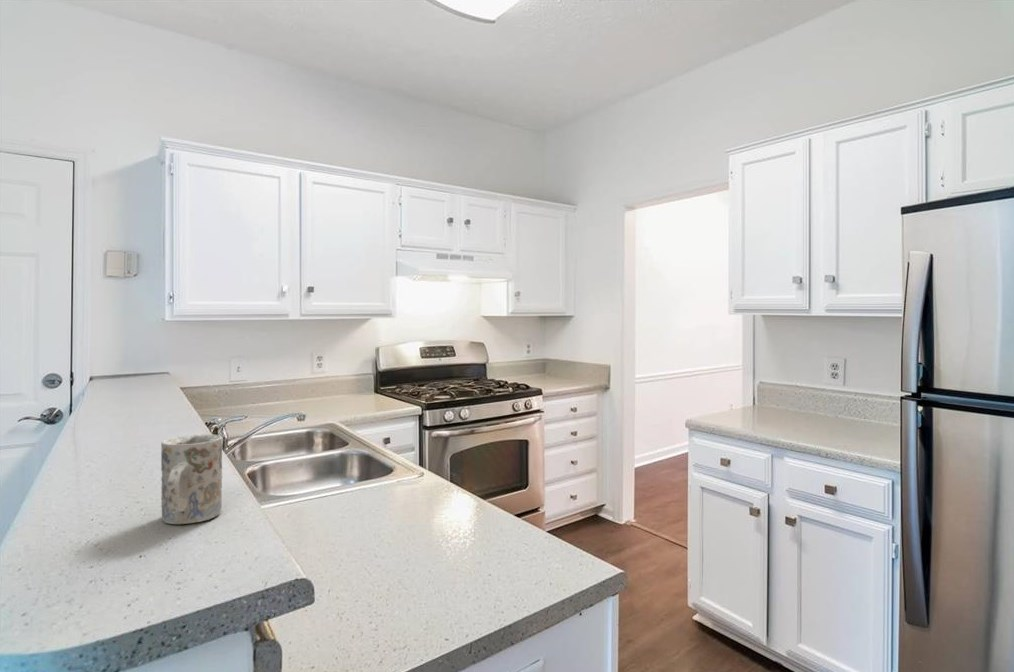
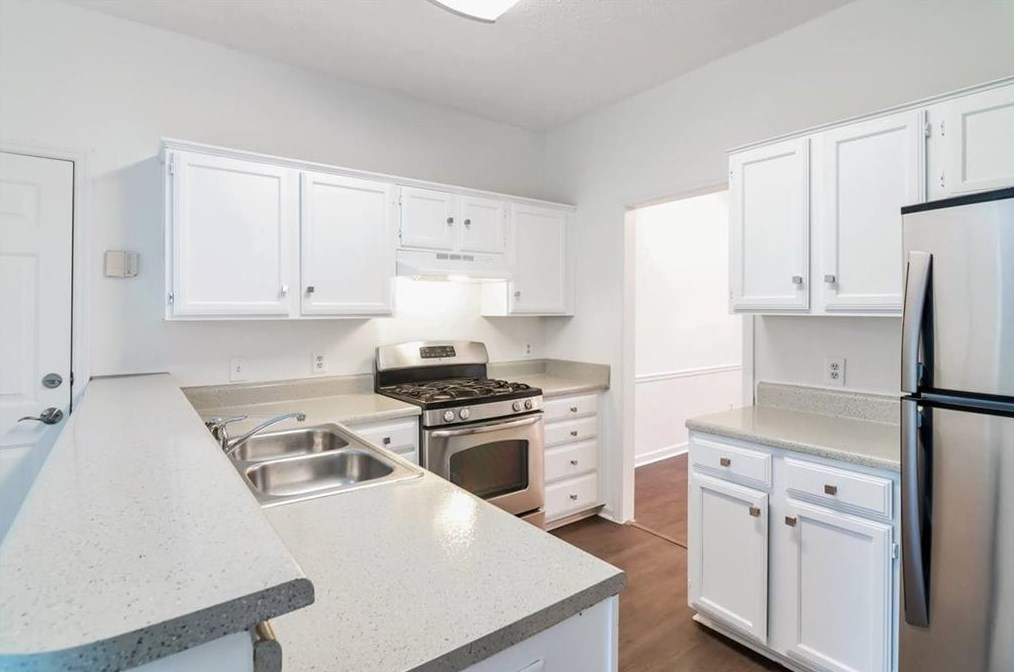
- mug (188, 479)
